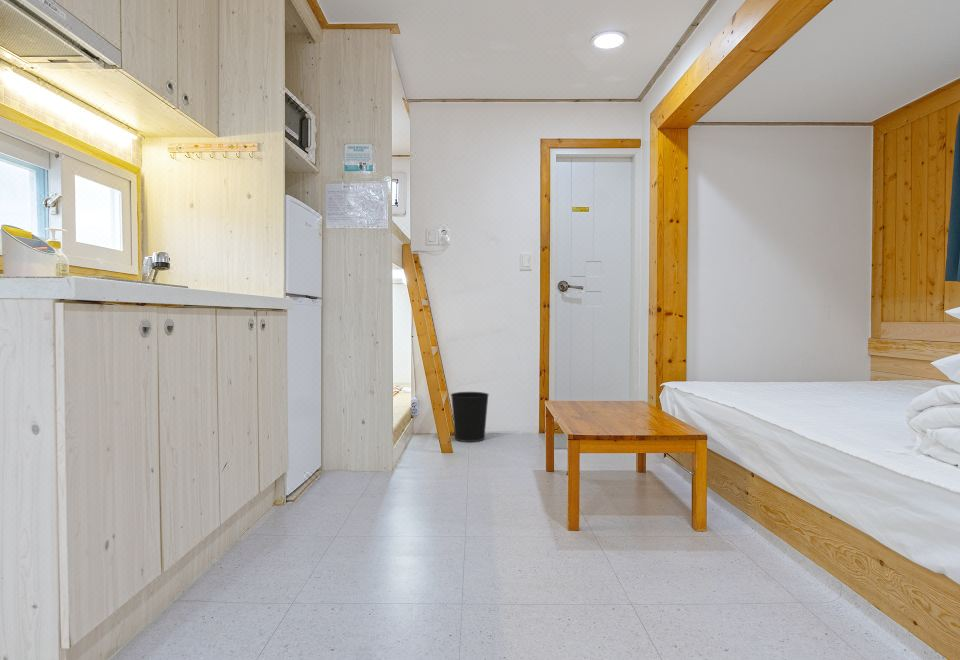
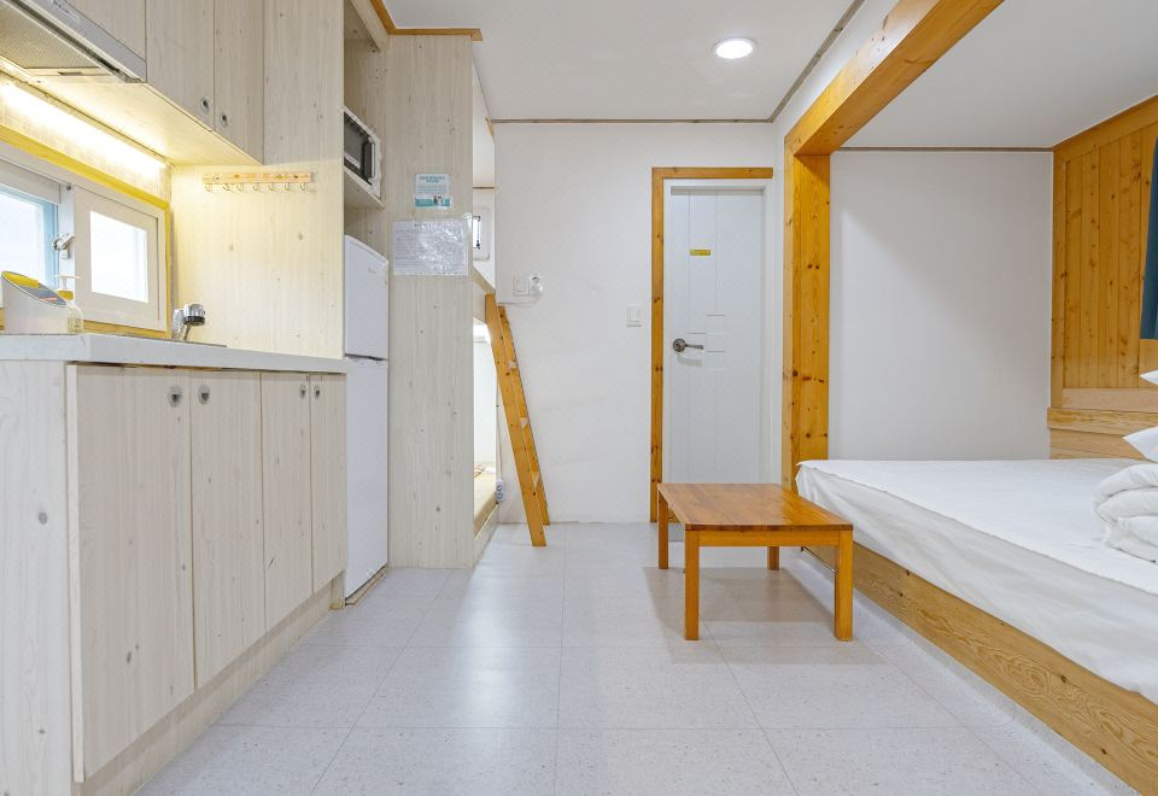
- wastebasket (469, 416)
